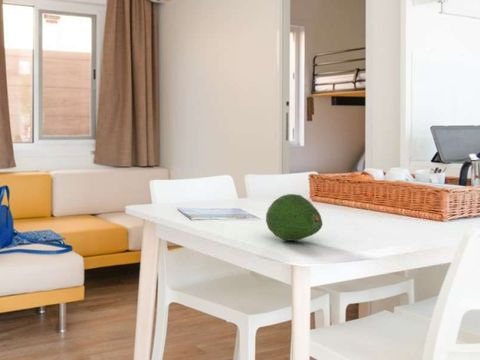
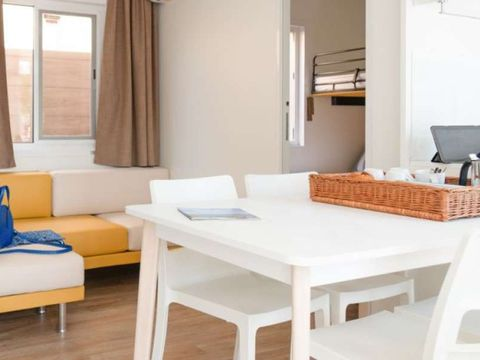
- fruit (294, 217)
